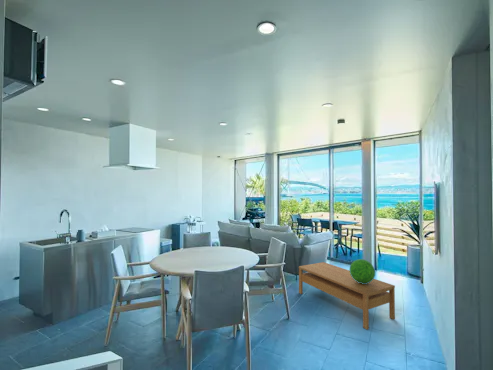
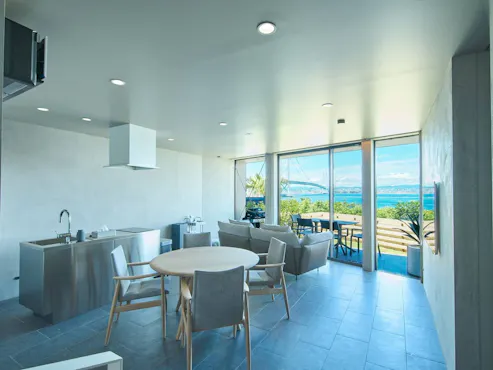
- decorative sphere (362, 271)
- coffee table (341, 289)
